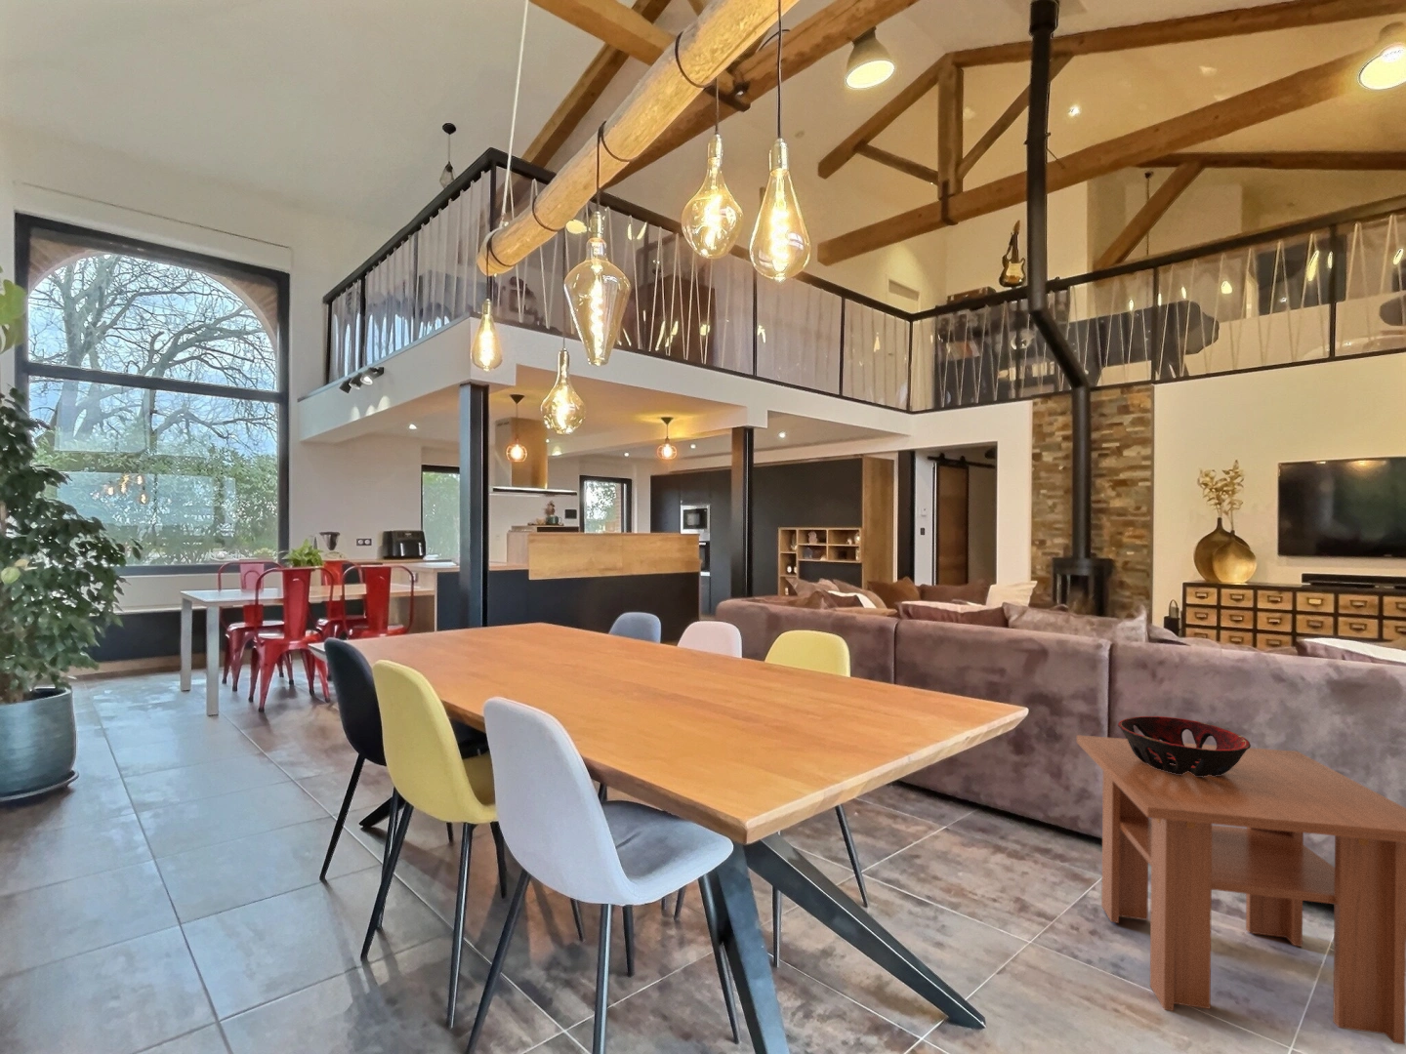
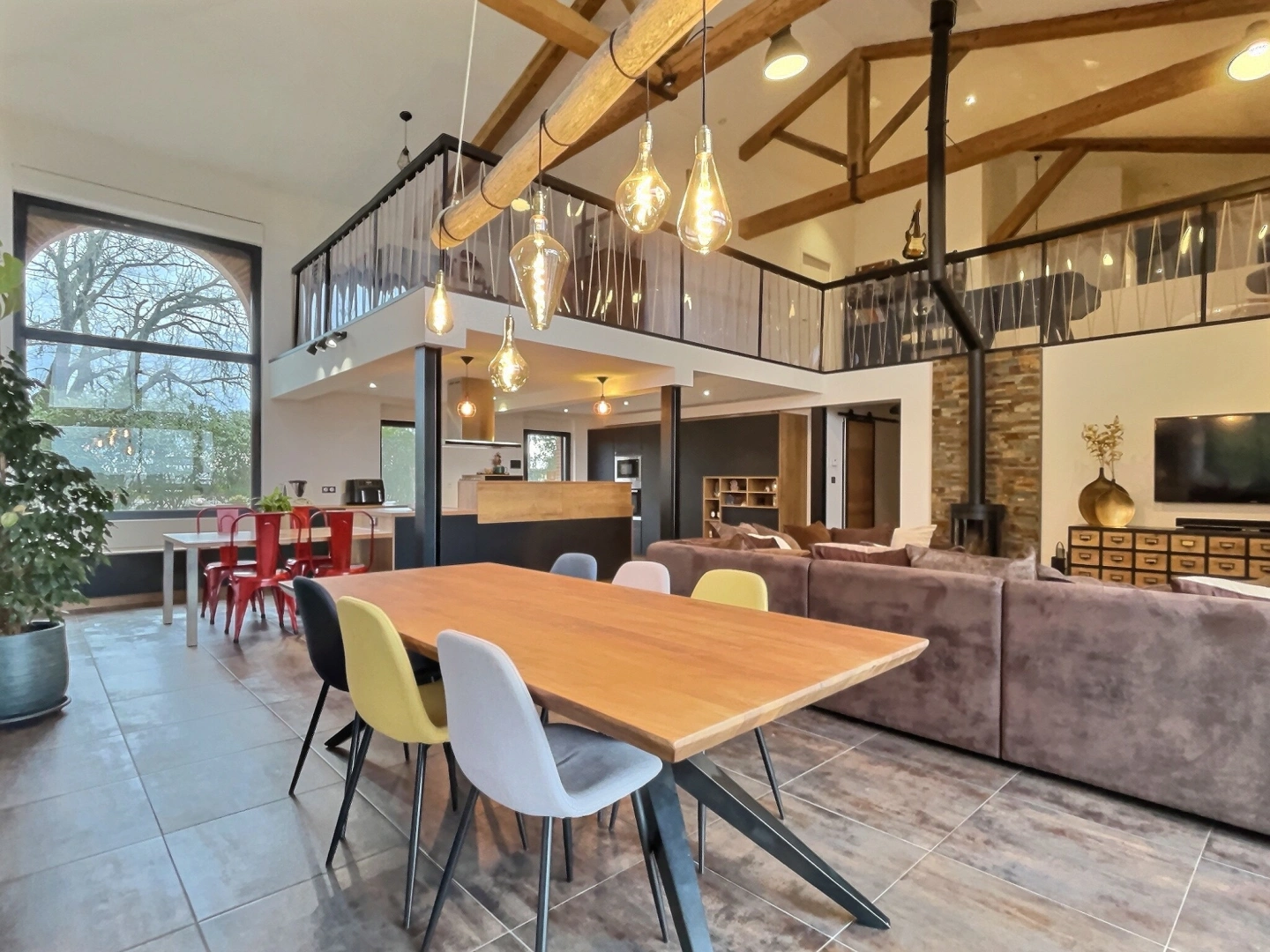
- coffee table (1230, 870)
- decorative bowl (1180, 747)
